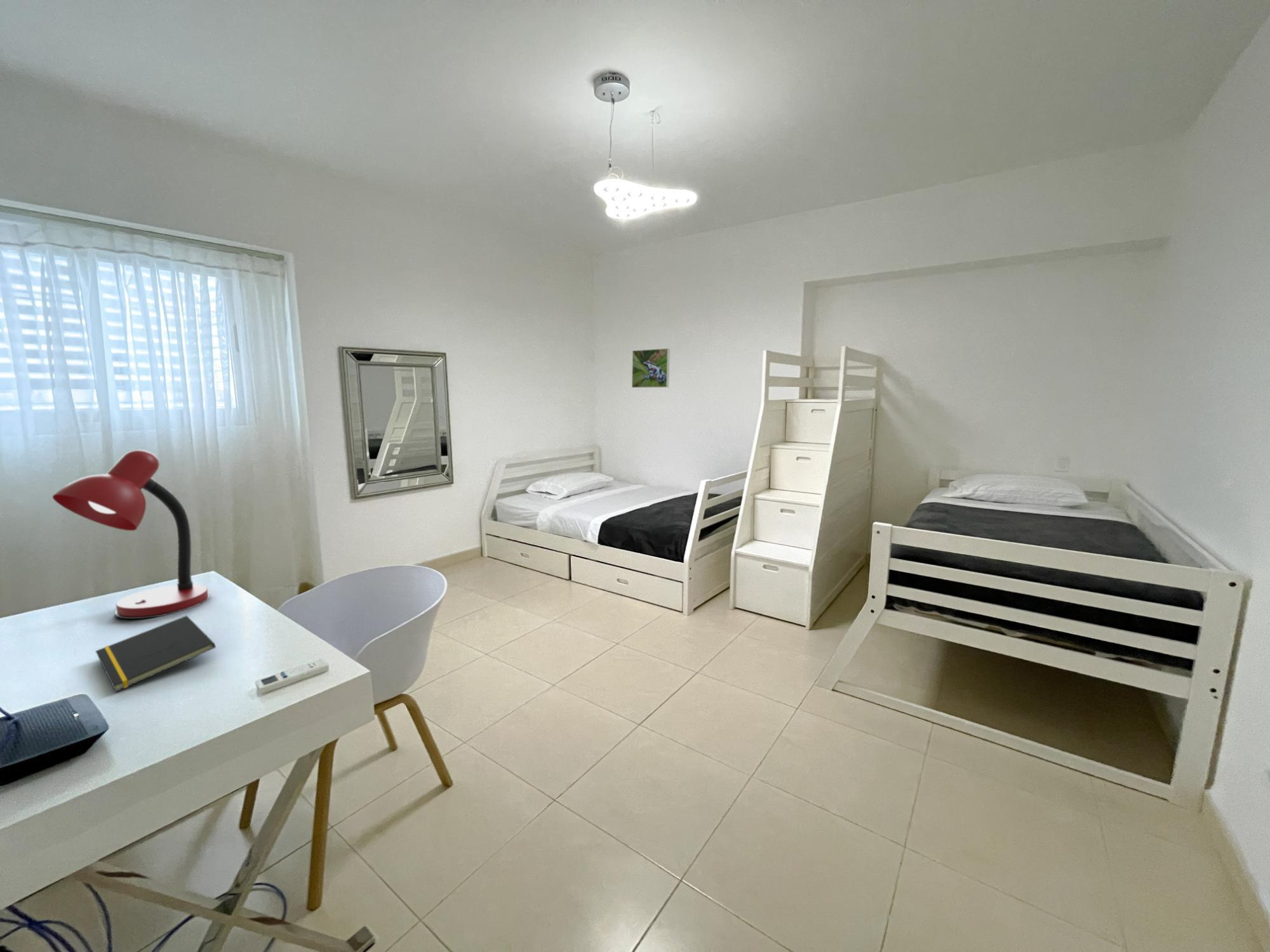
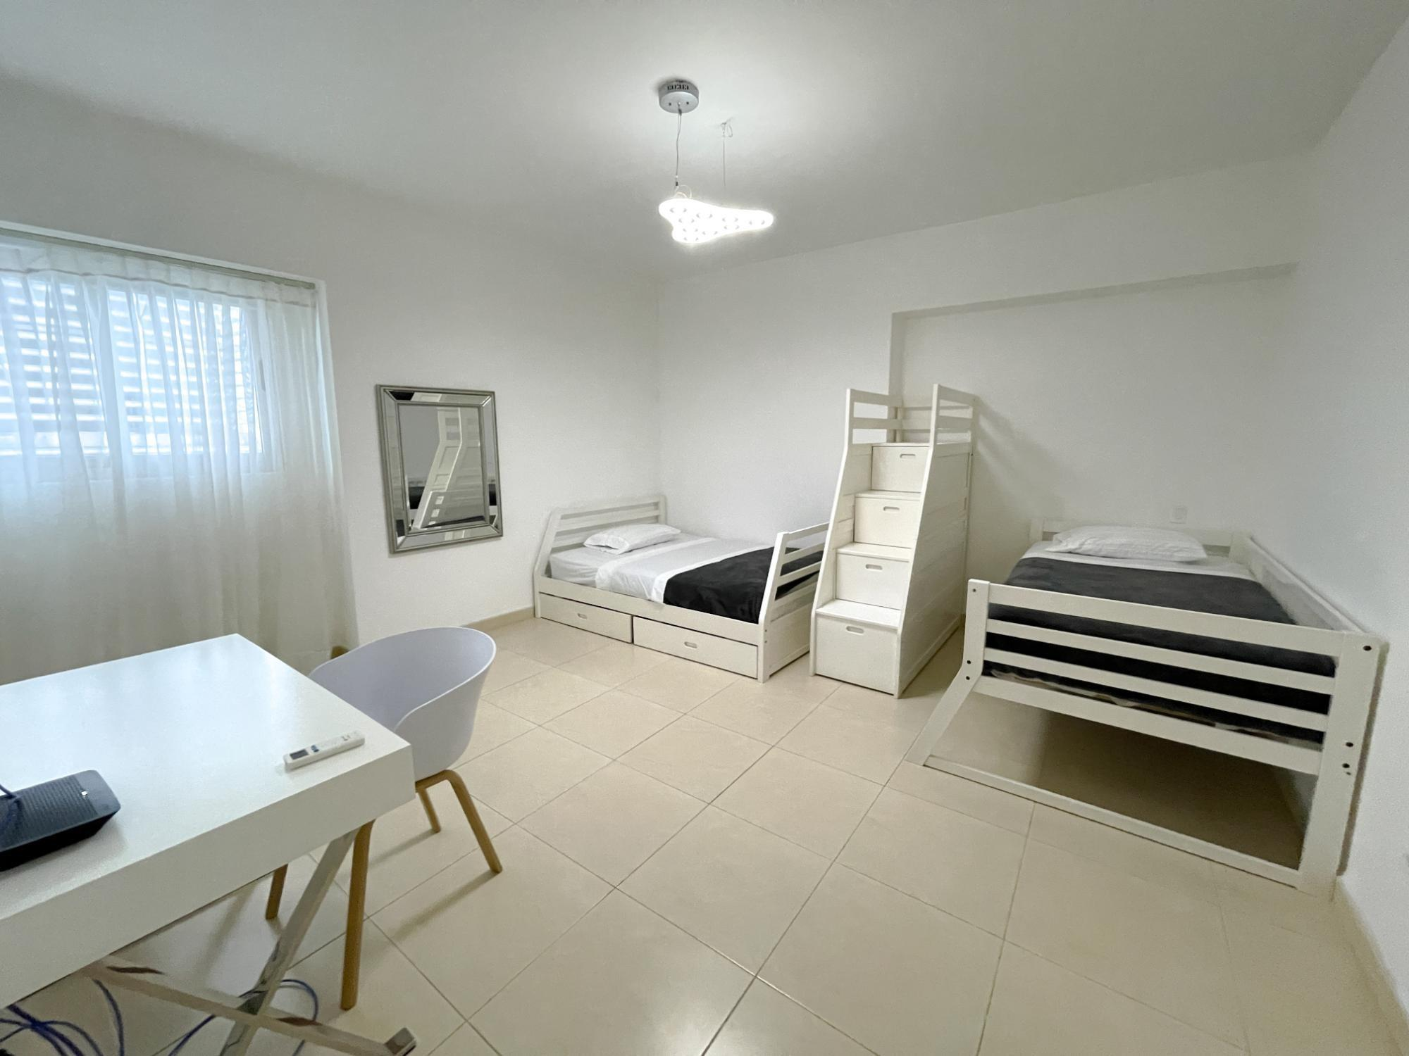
- desk lamp (136, 529)
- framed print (650, 368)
- notepad (155, 649)
